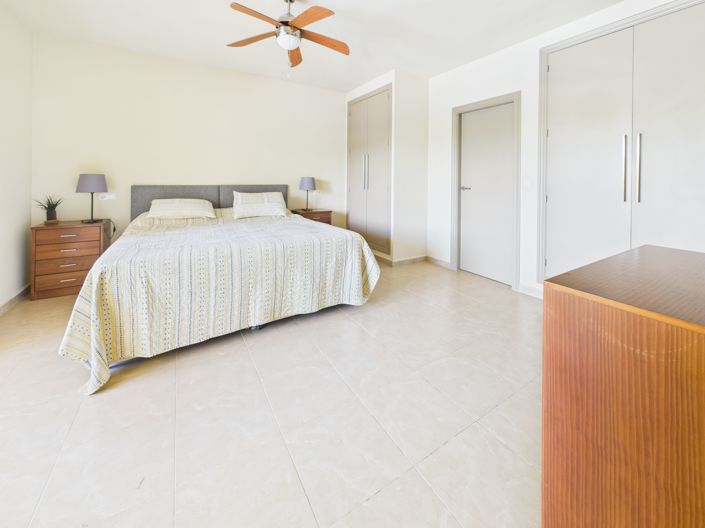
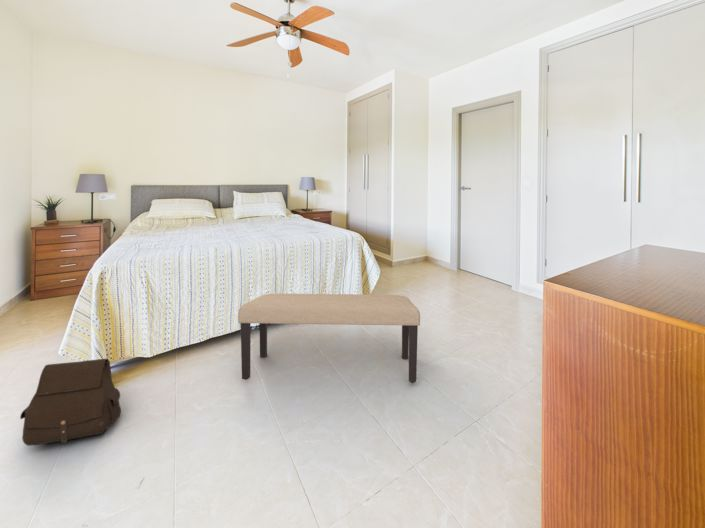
+ satchel (76, 395)
+ bench (331, 323)
